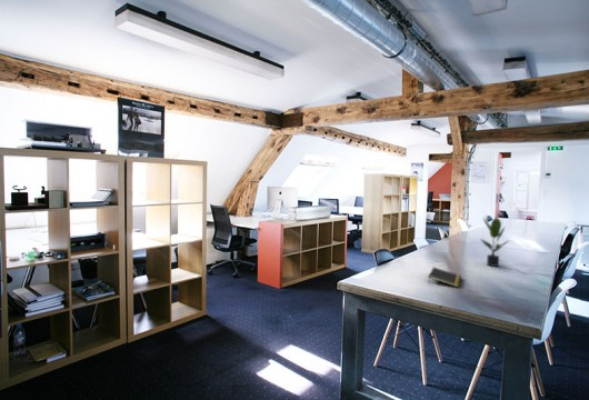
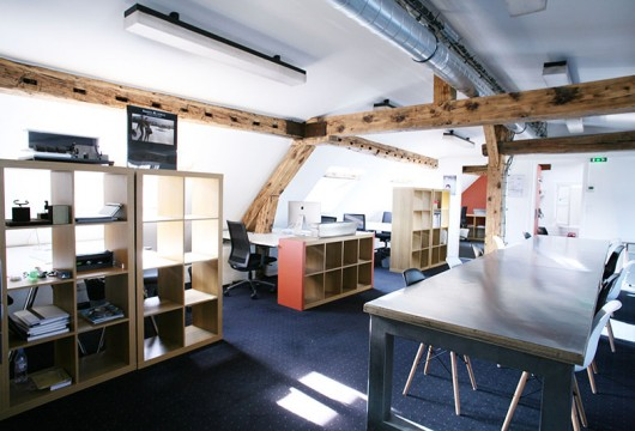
- notepad (445, 276)
- potted plant (493, 240)
